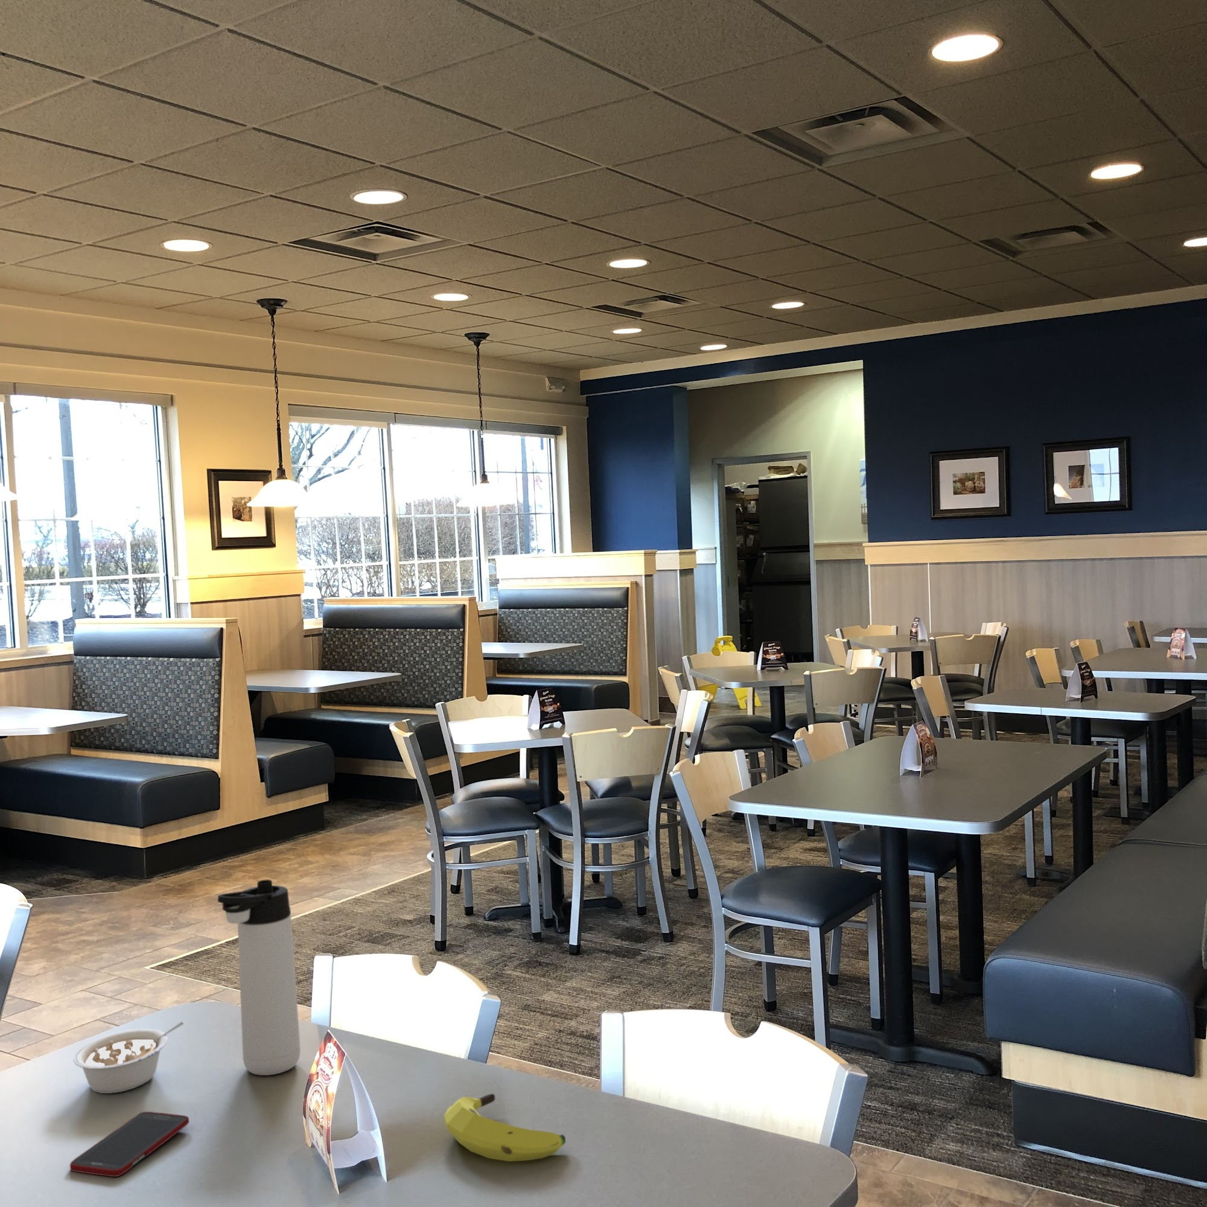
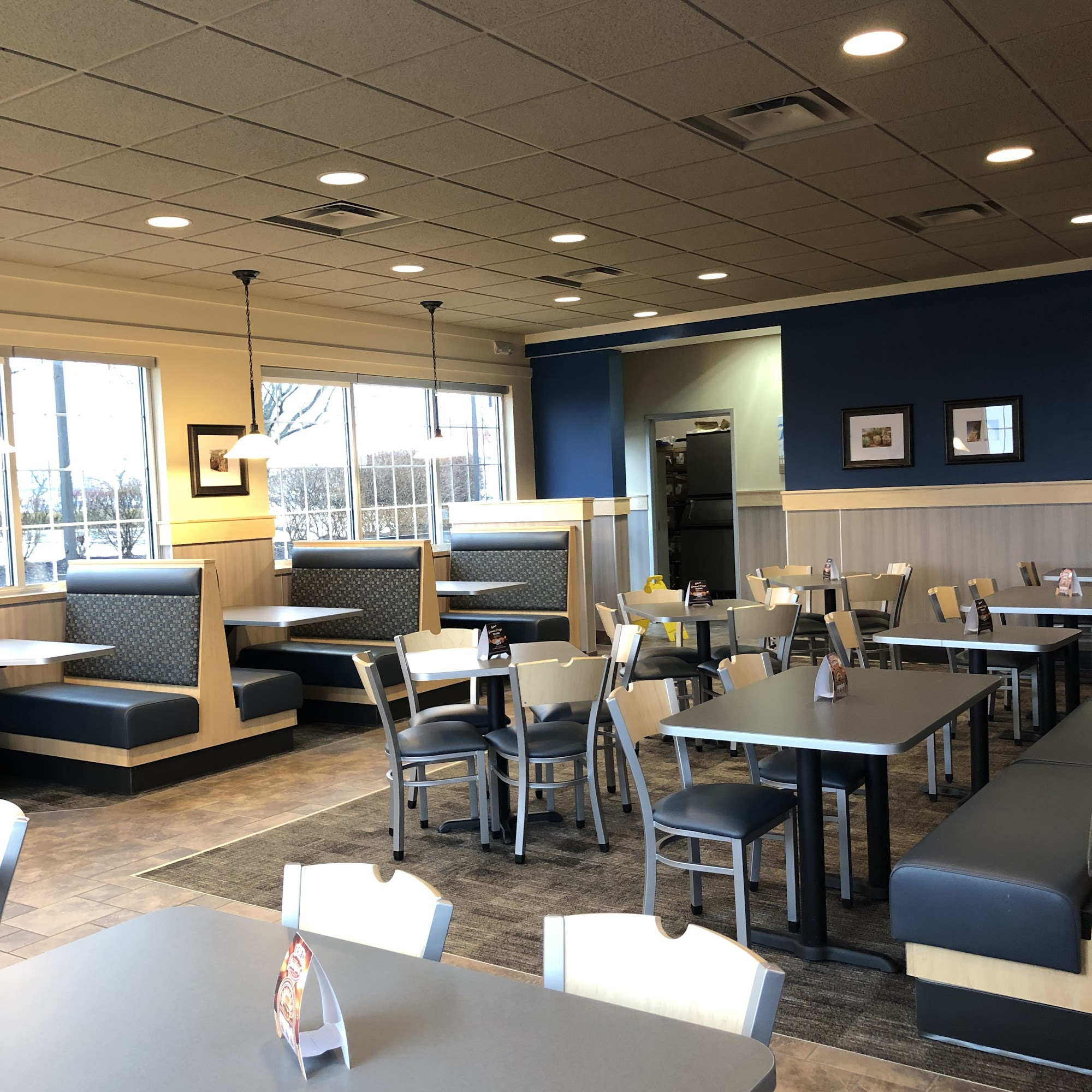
- thermos bottle (258, 978)
- legume (124, 1059)
- cell phone (132, 1143)
- banana (505, 1124)
